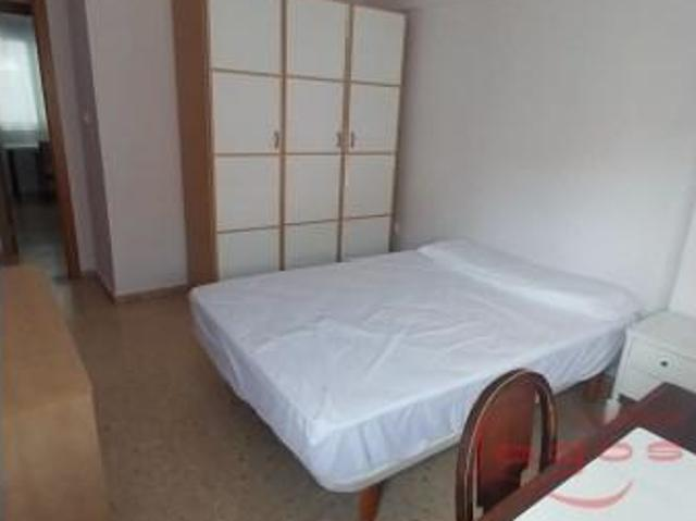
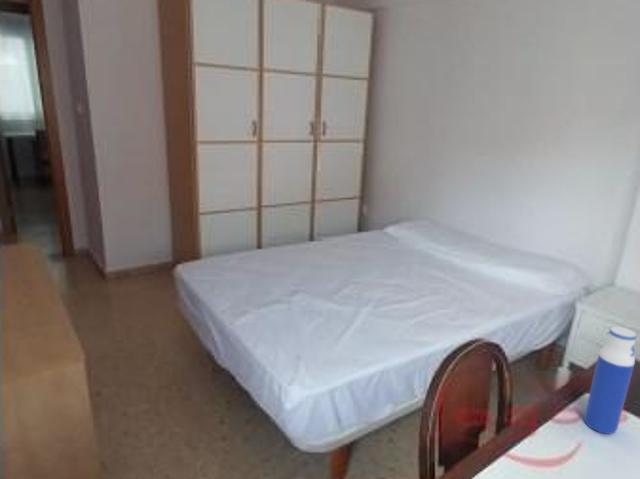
+ water bottle (611, 379)
